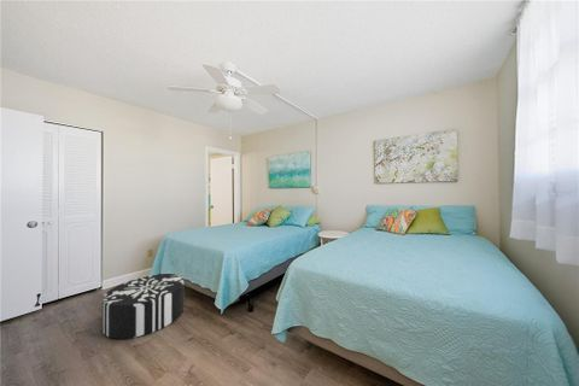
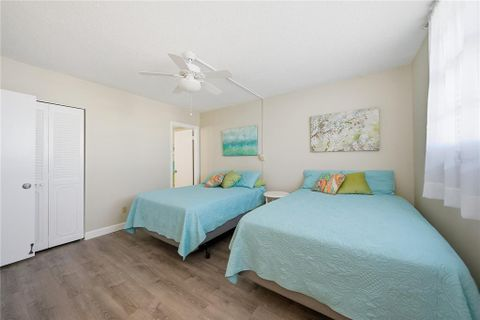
- pouf (146, 302)
